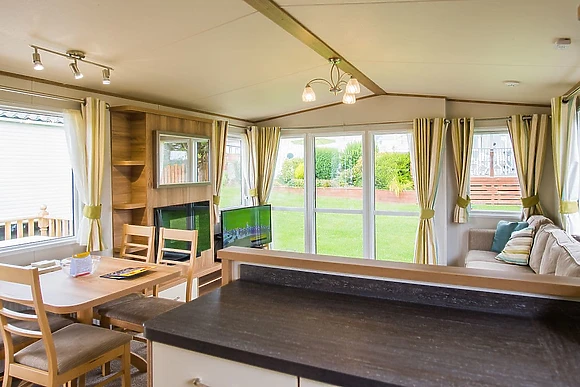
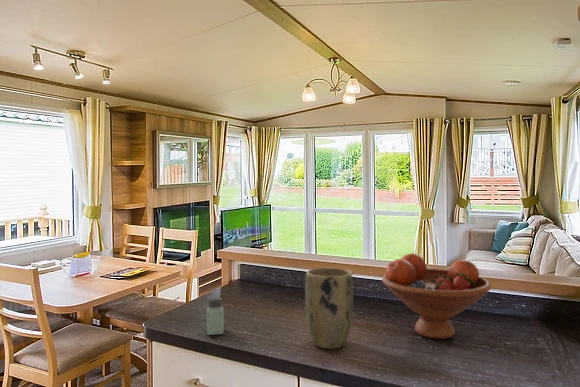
+ fruit bowl (434, 295)
+ saltshaker (215, 315)
+ plant pot (329, 307)
